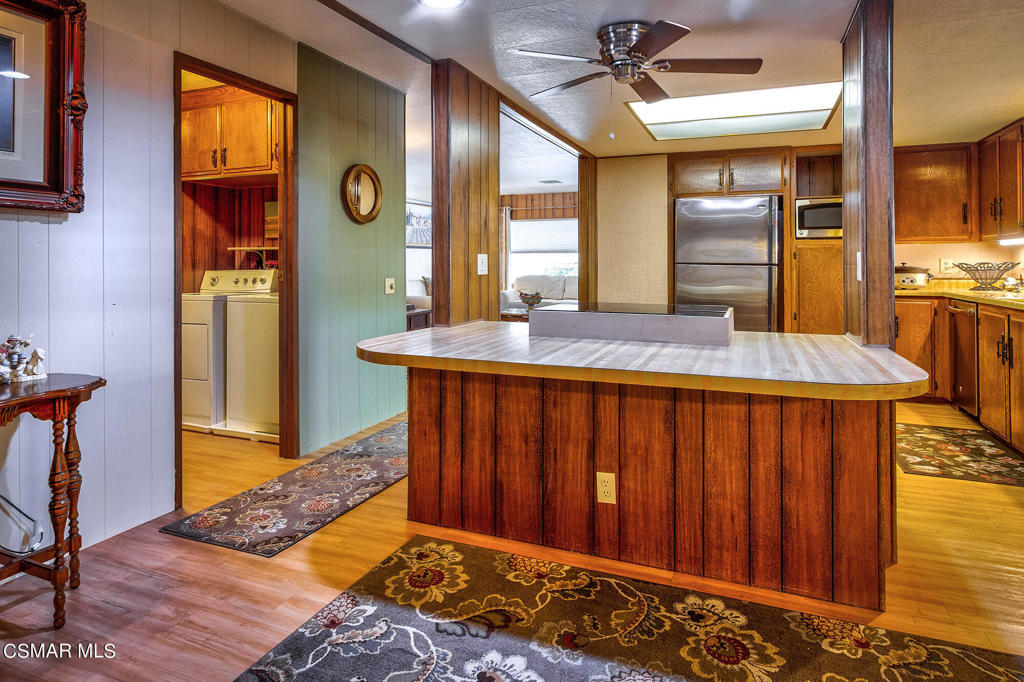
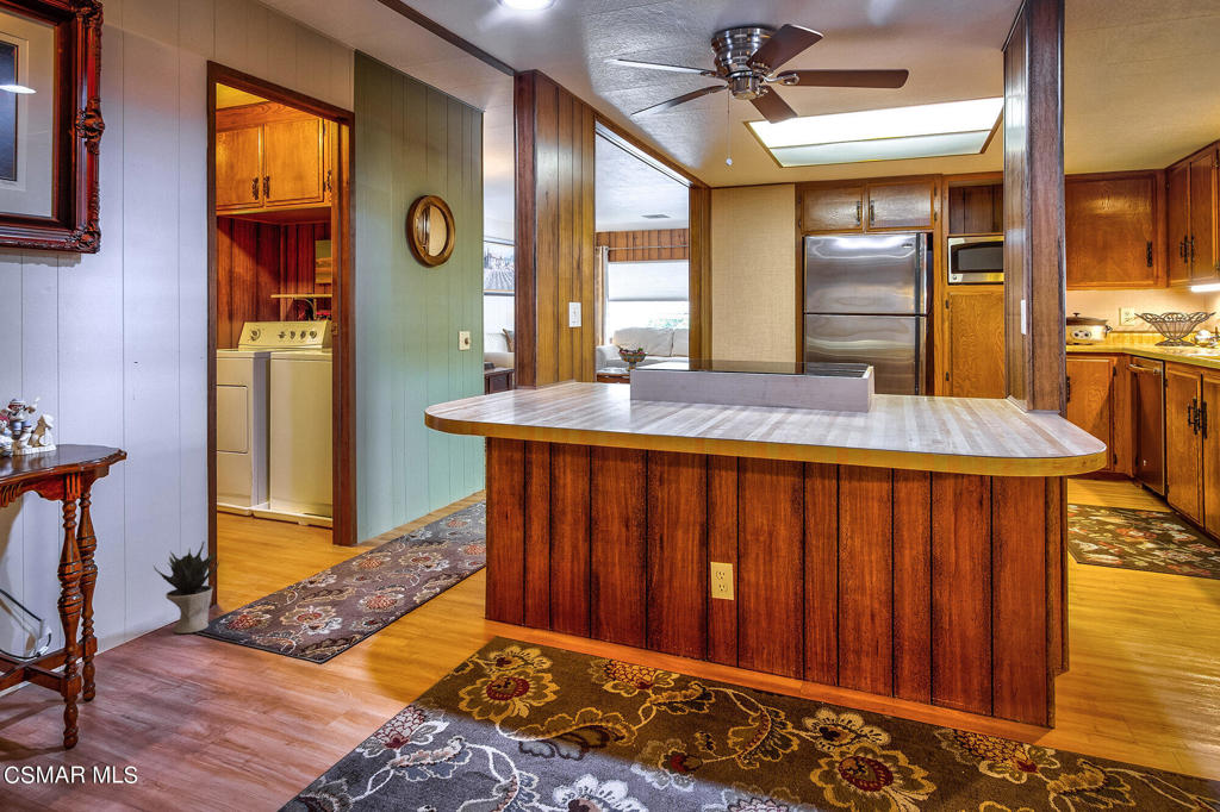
+ potted plant (189, 587)
